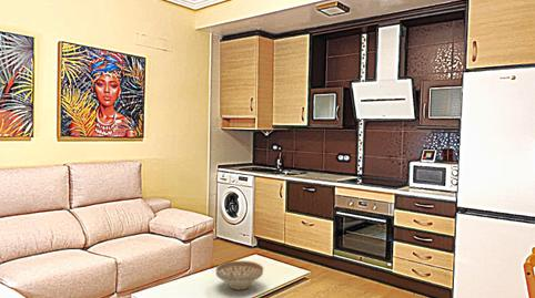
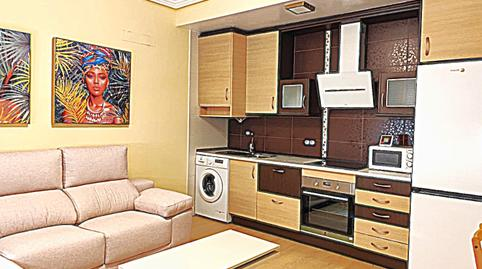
- decorative bowl (239, 277)
